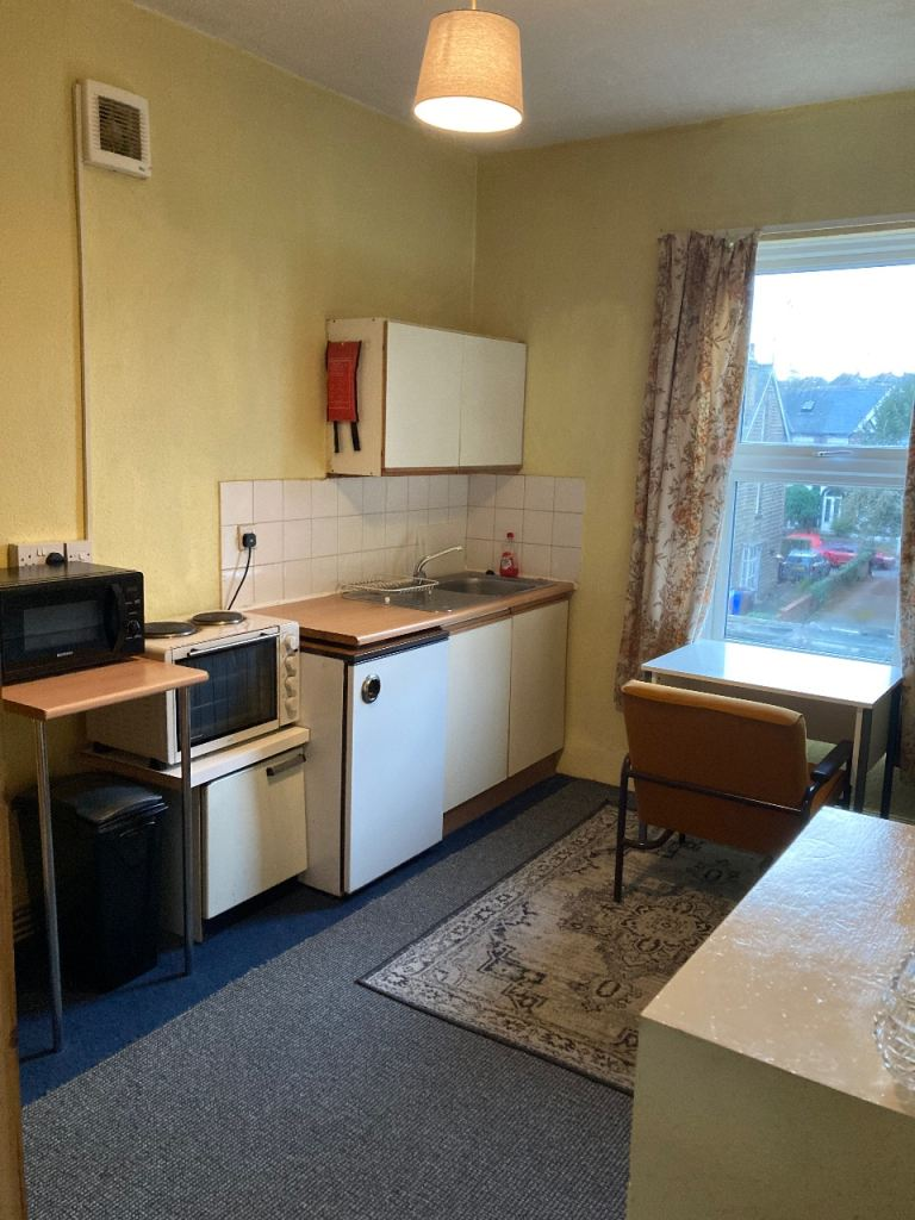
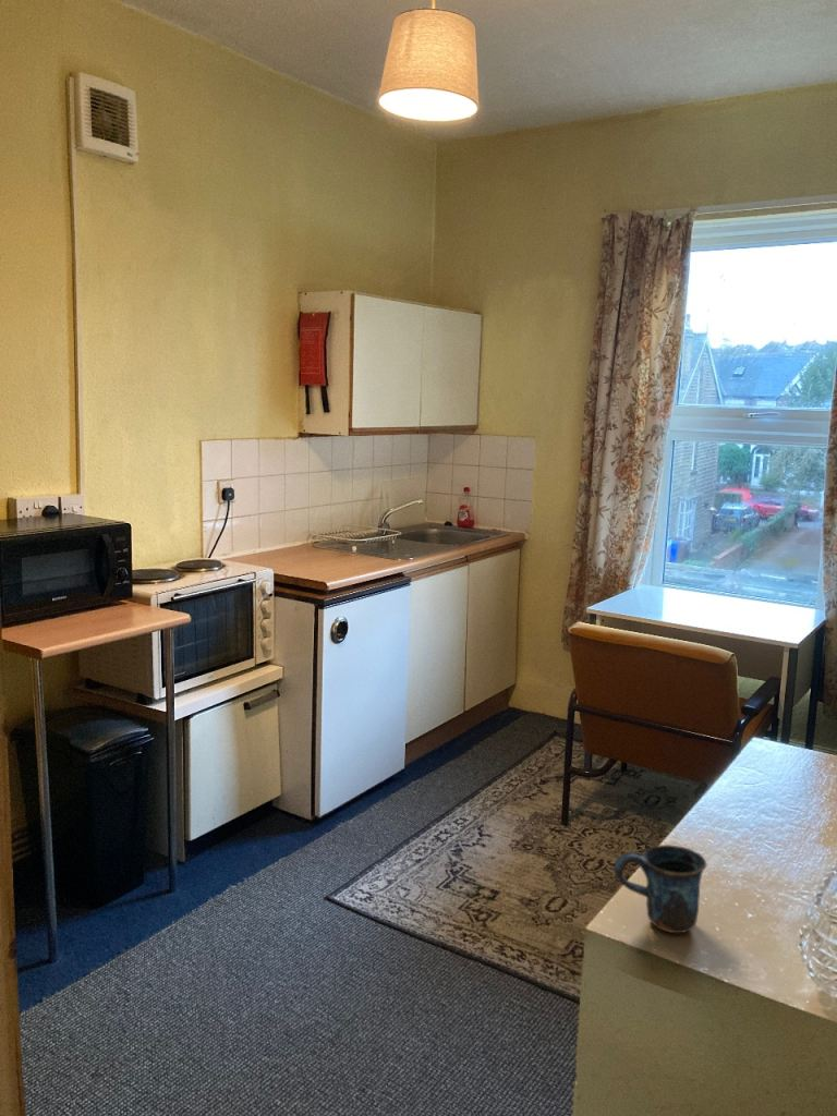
+ mug (658, 886)
